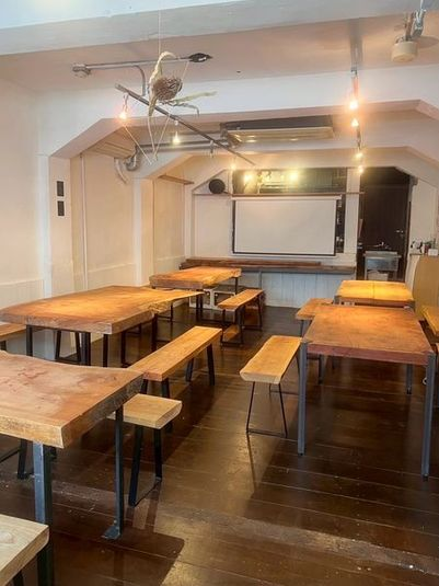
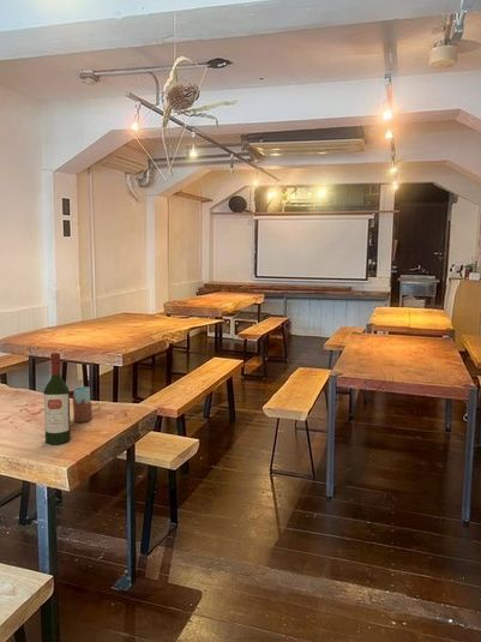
+ wine bottle (56, 397)
+ drinking glass (86, 403)
